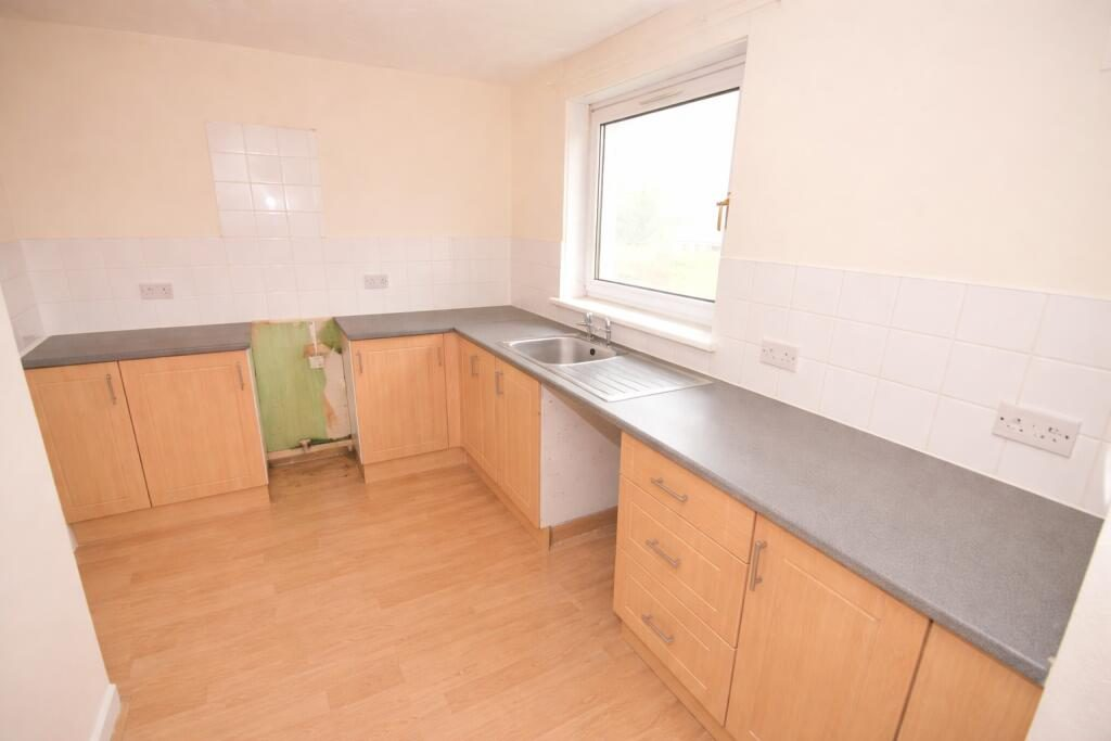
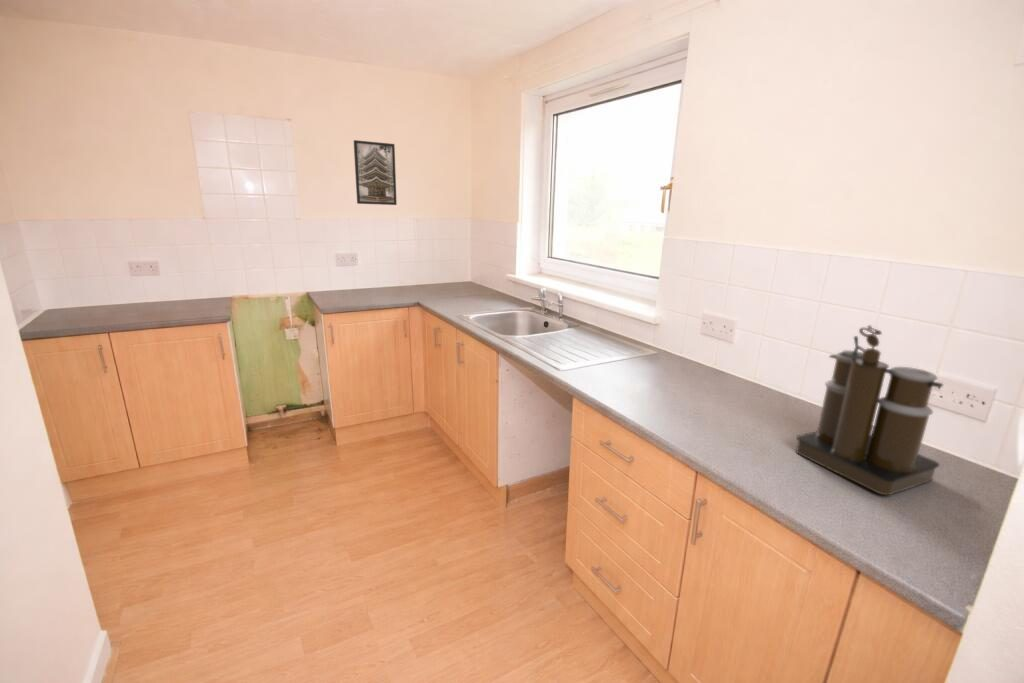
+ coffee maker (876, 397)
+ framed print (375, 173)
